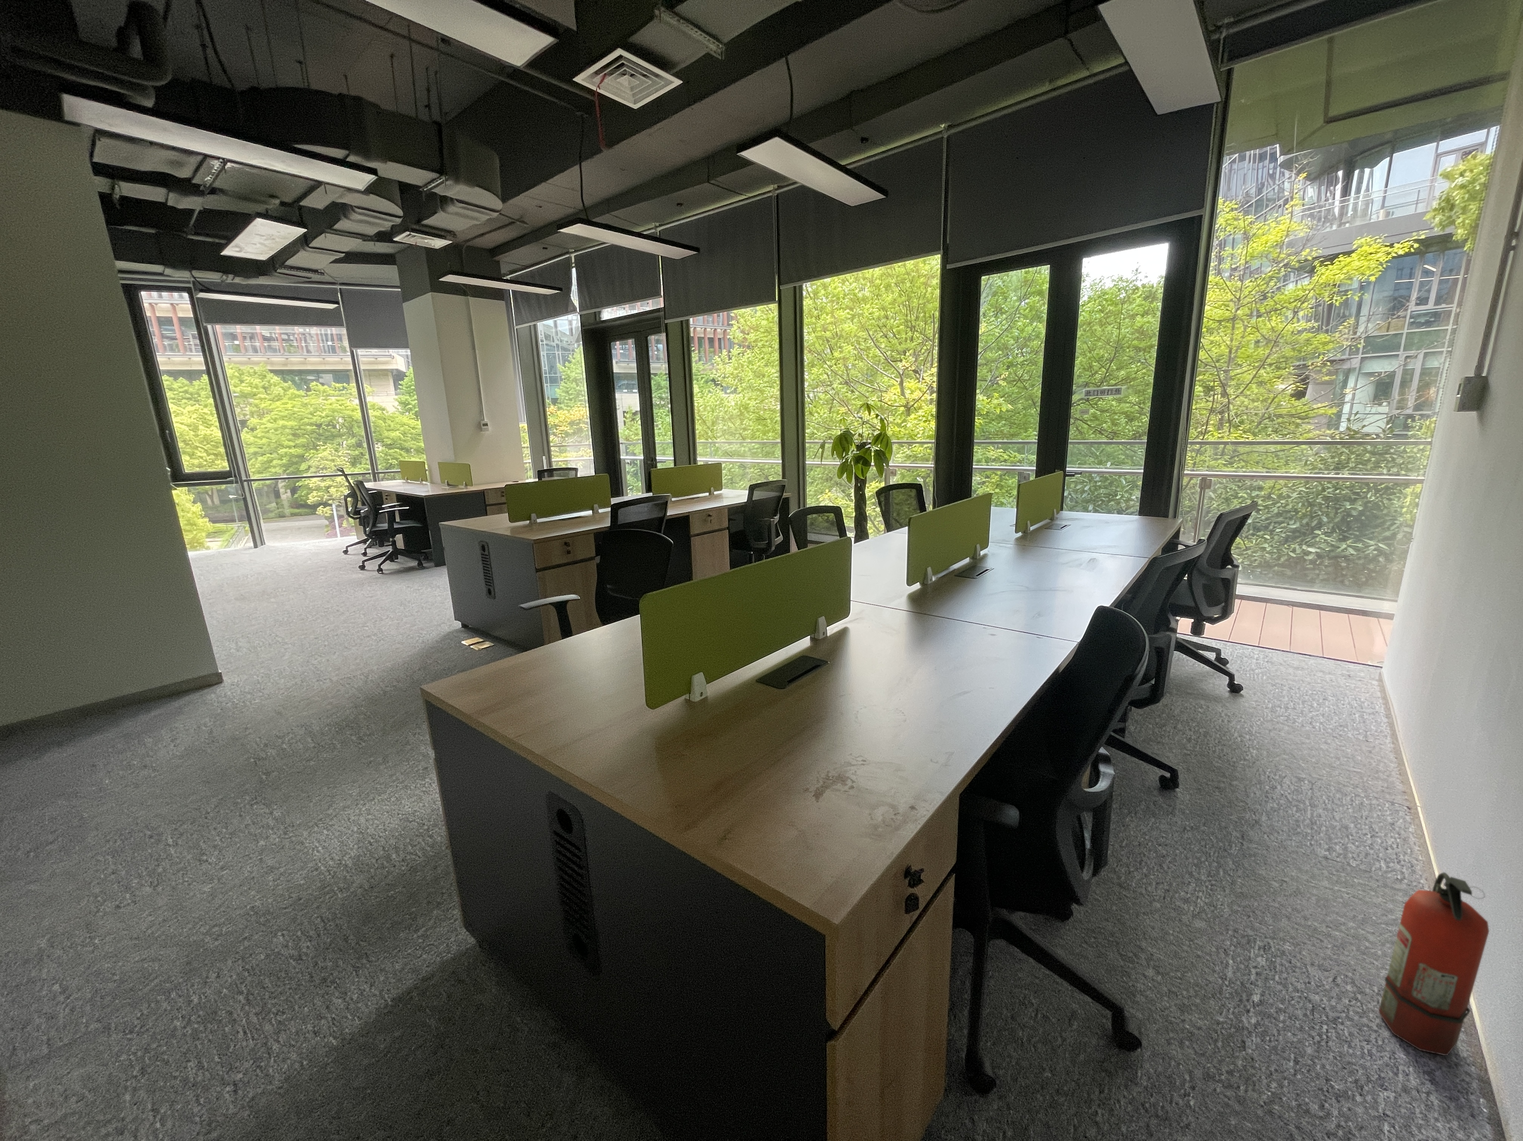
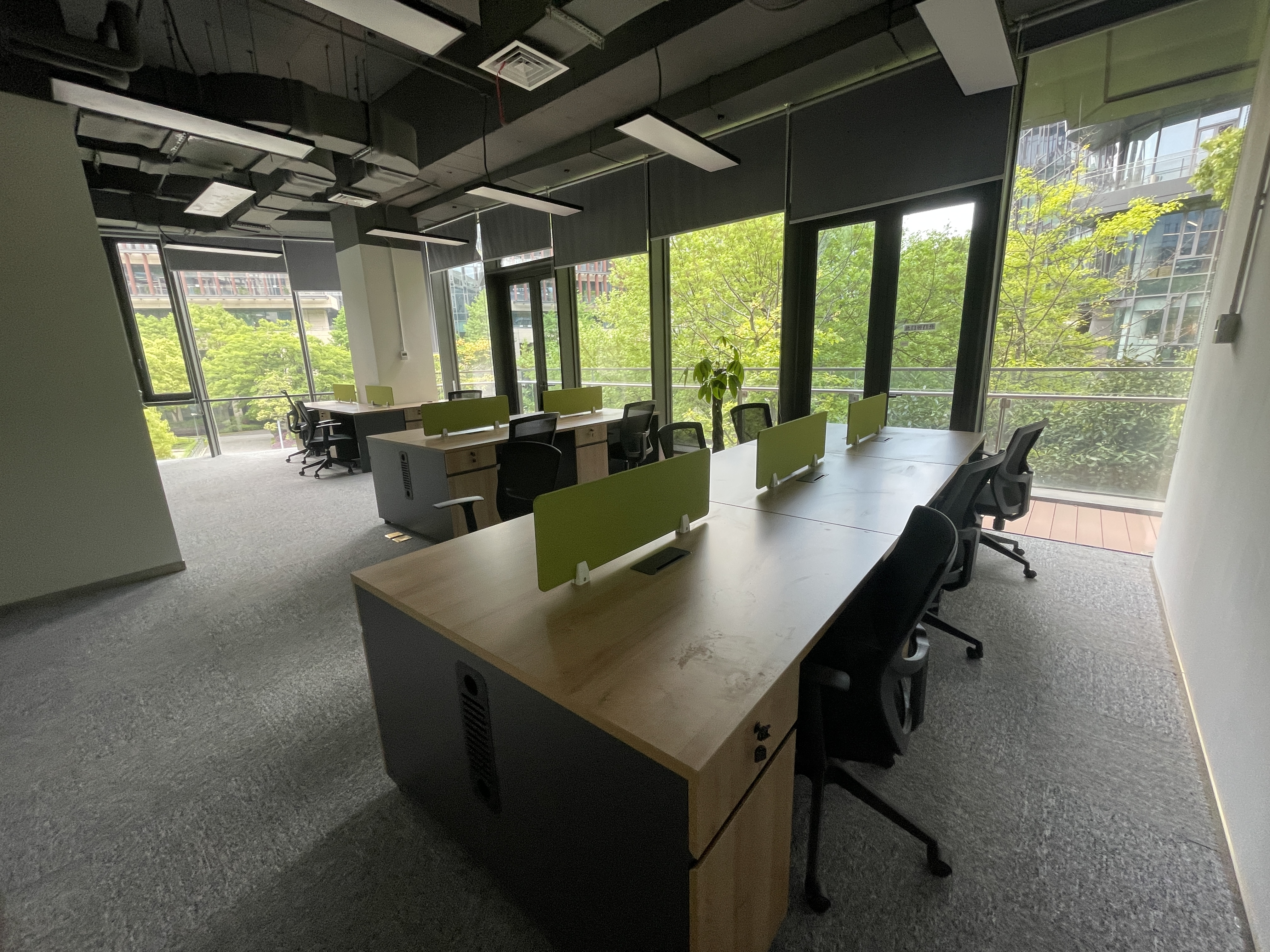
- fire extinguisher (1437, 948)
